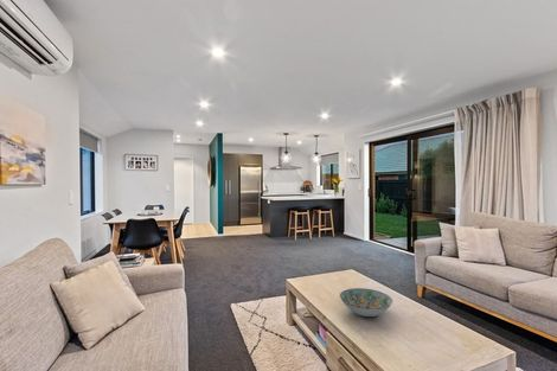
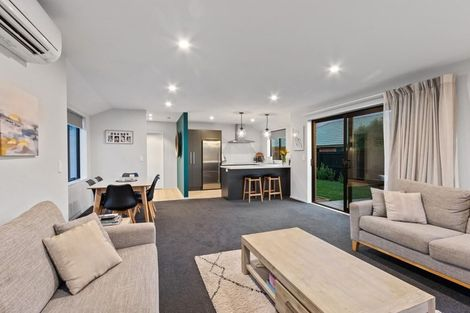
- decorative bowl (365, 305)
